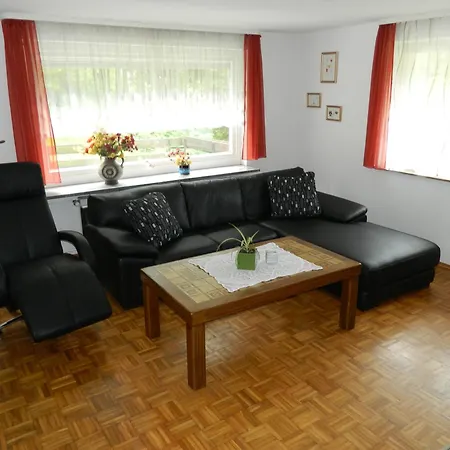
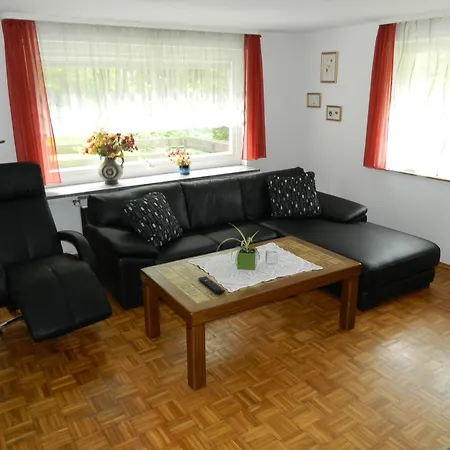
+ remote control (211, 285)
